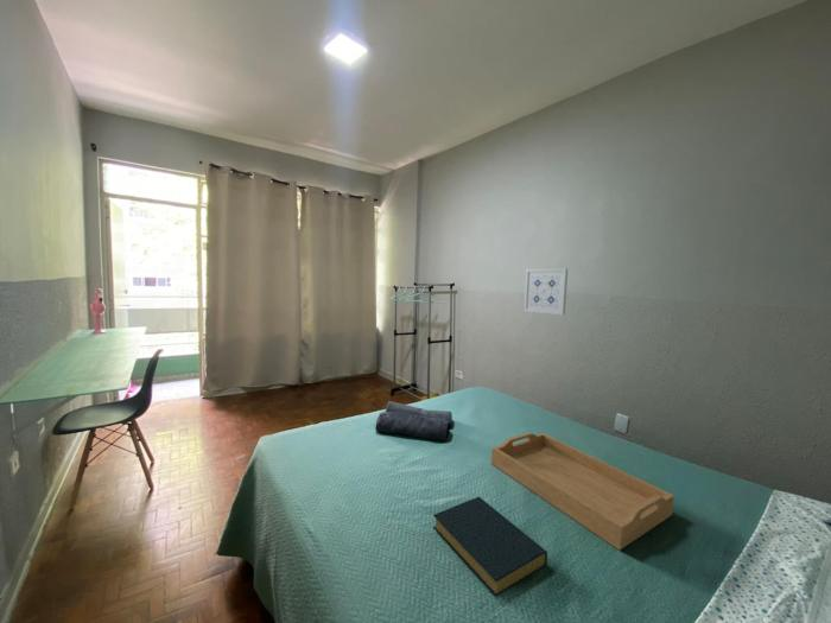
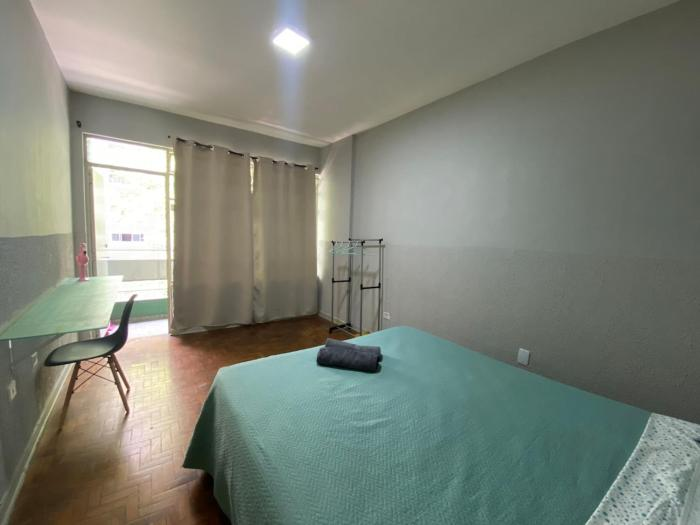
- wall art (544, 291)
- serving tray (572, 475)
- hardback book (486, 538)
